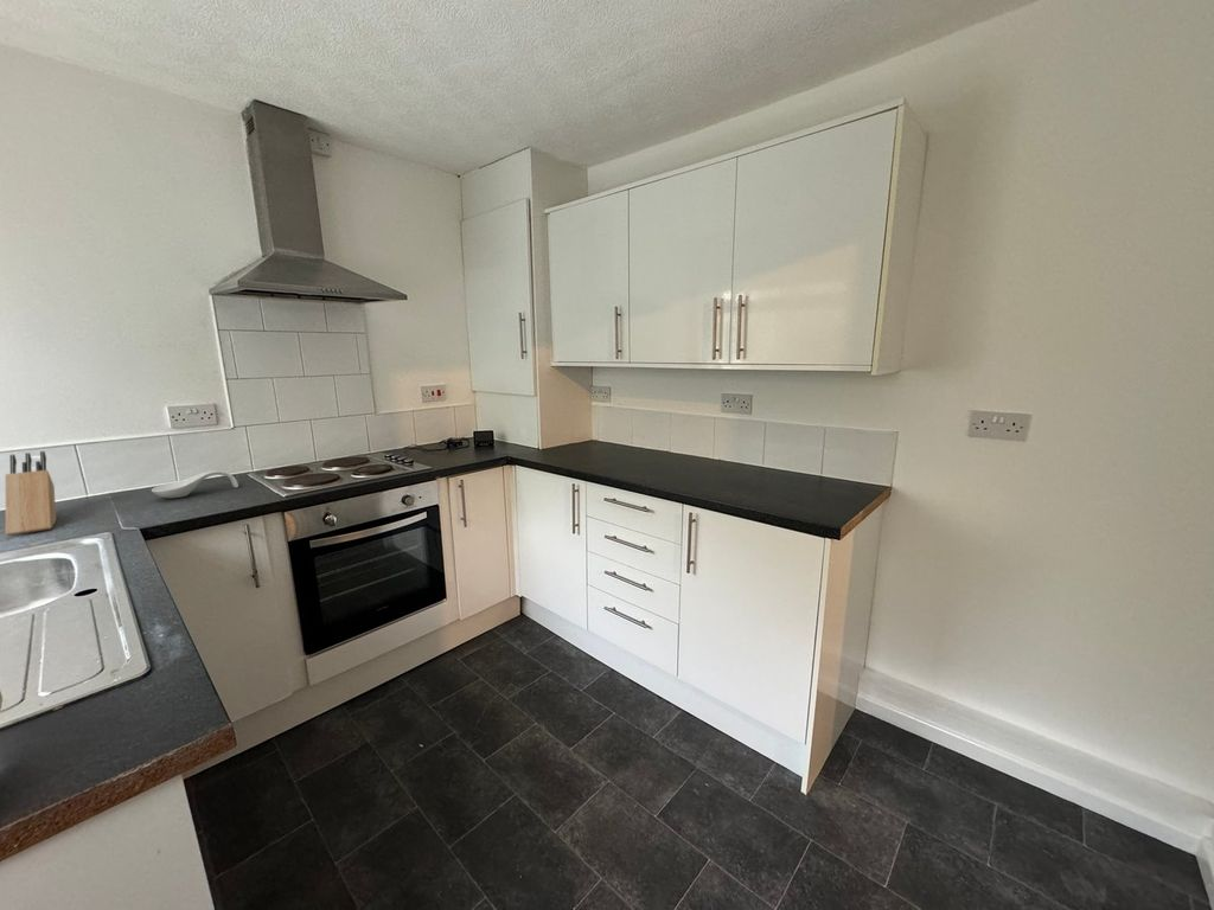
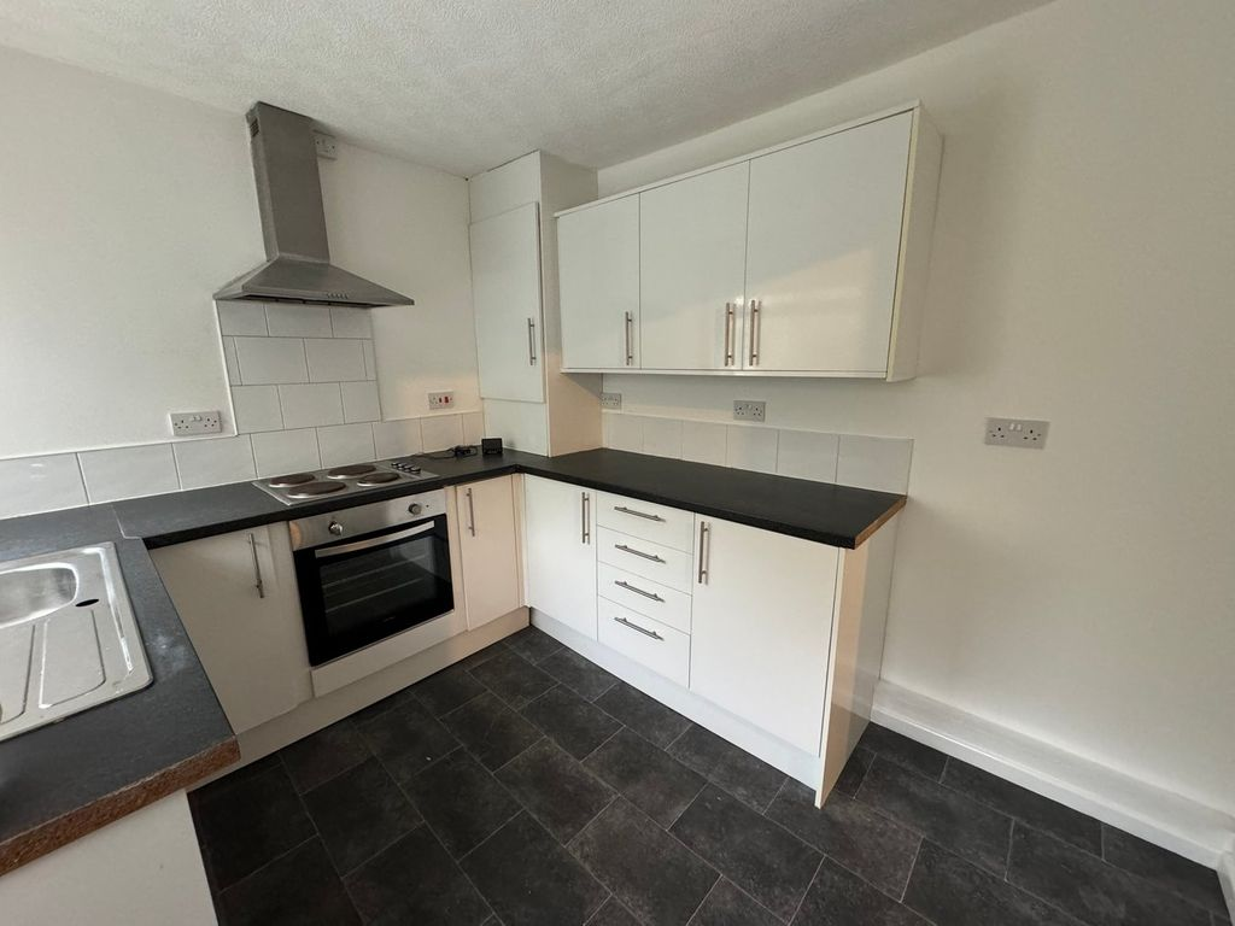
- knife block (28, 489)
- spoon rest (196, 482)
